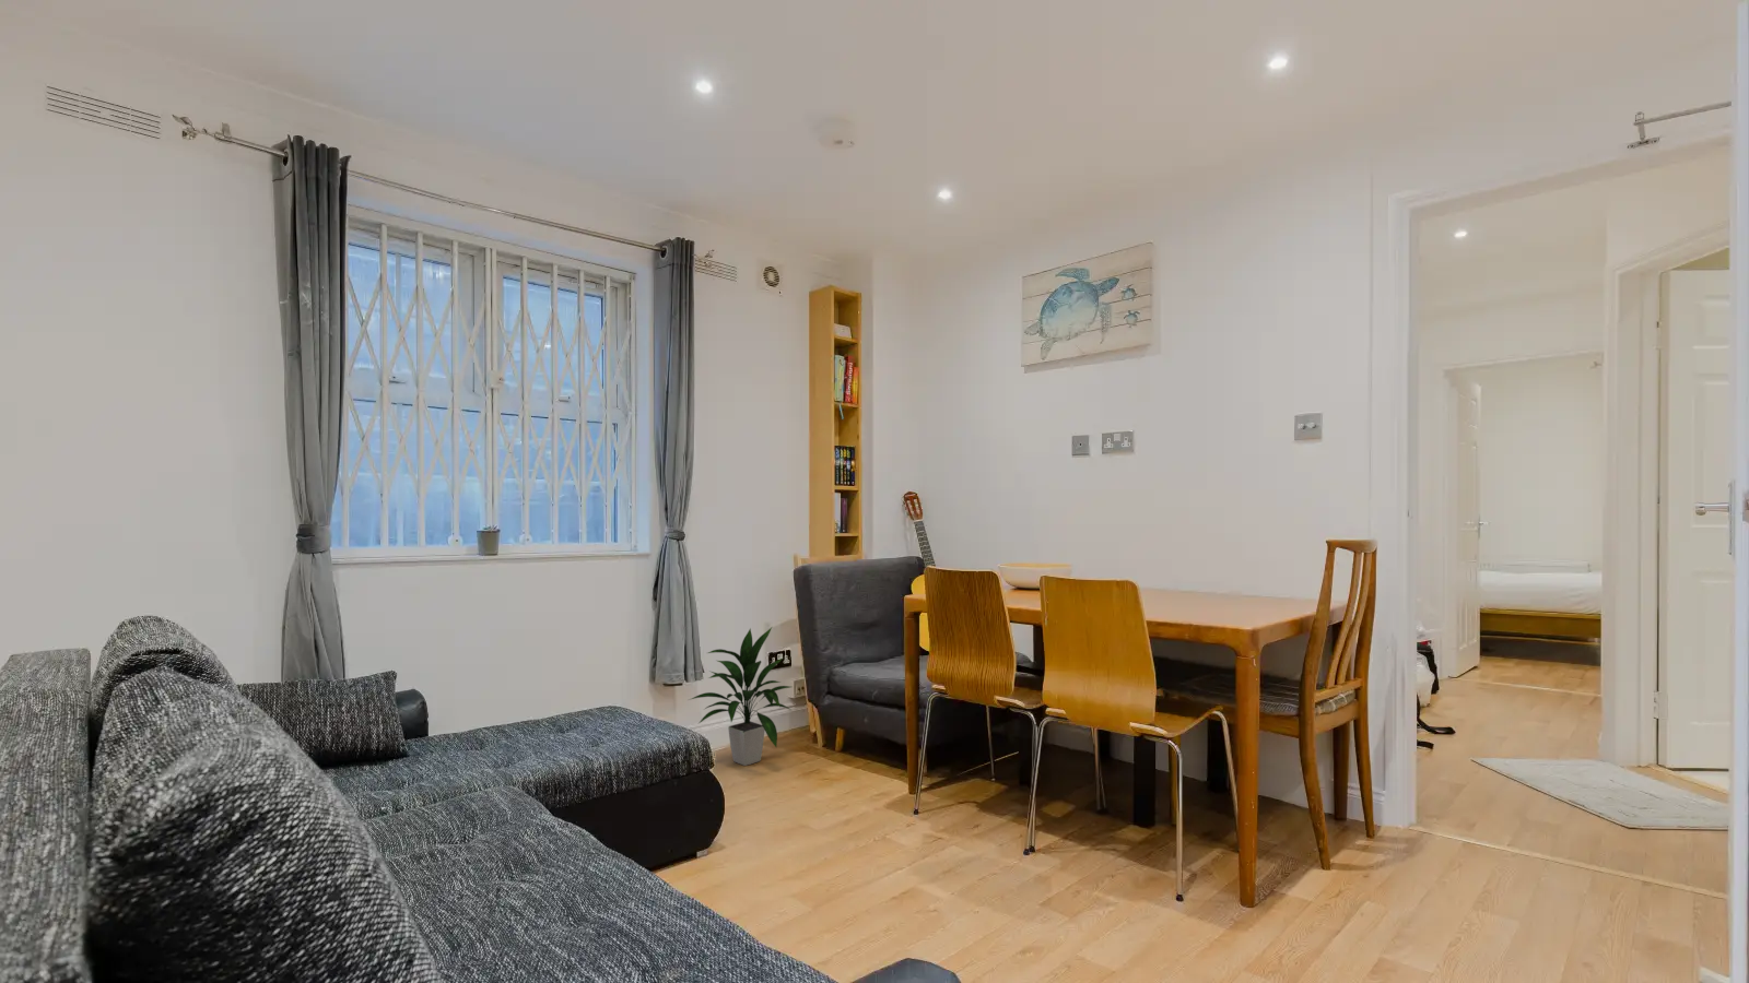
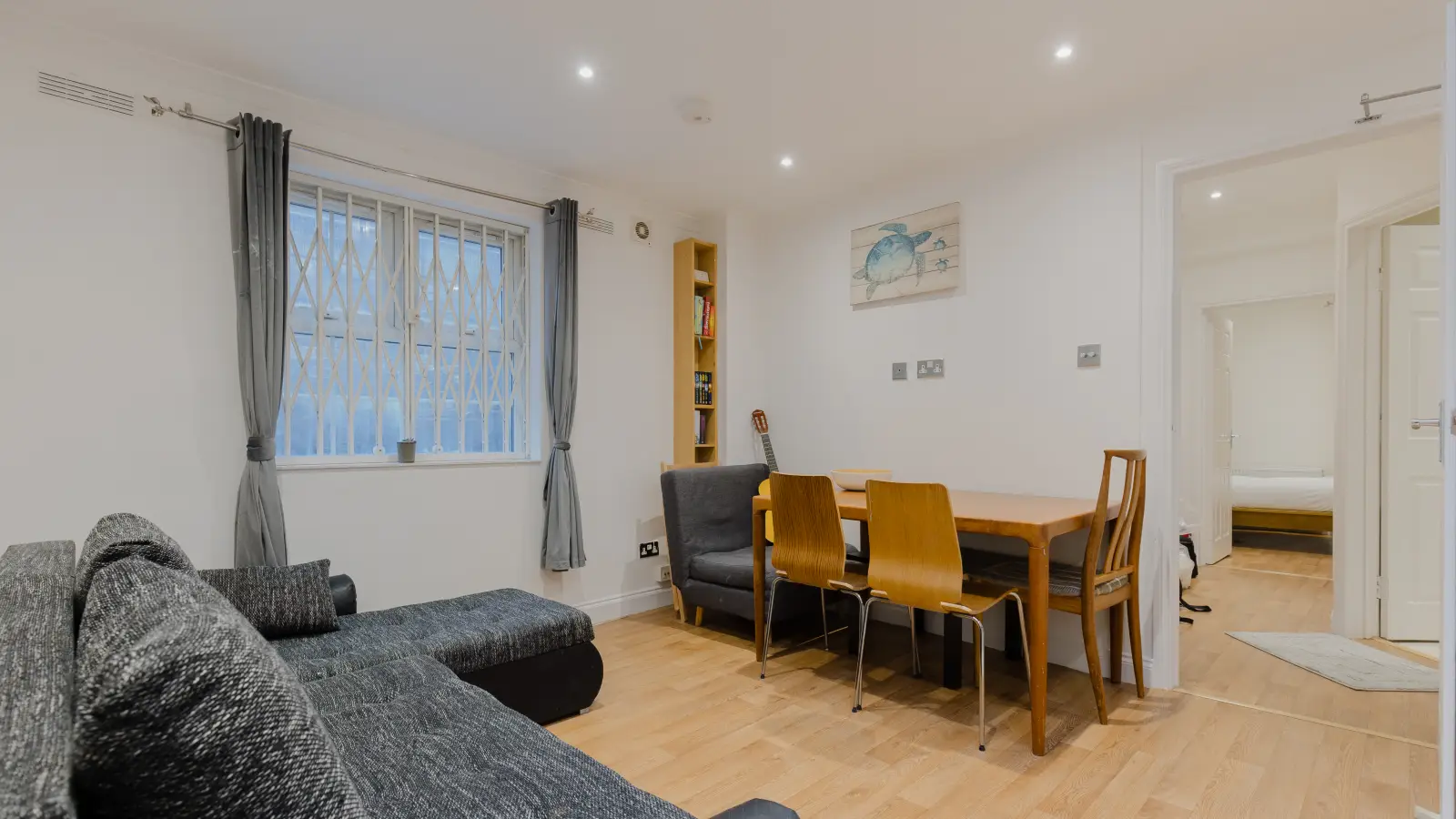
- indoor plant (746, 697)
